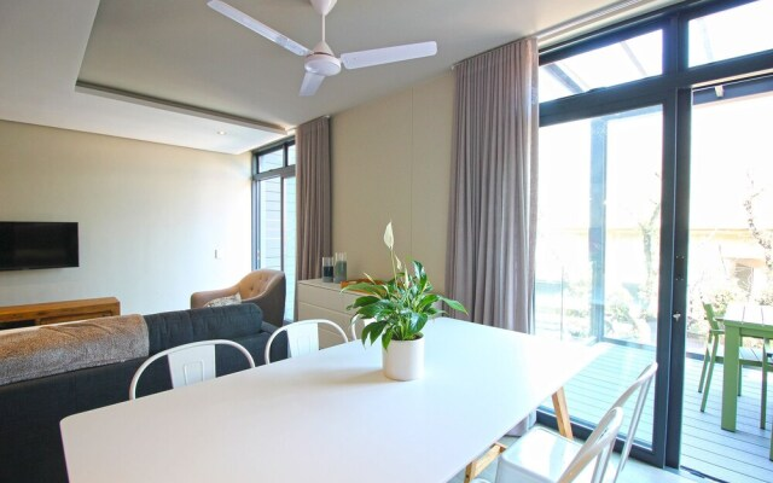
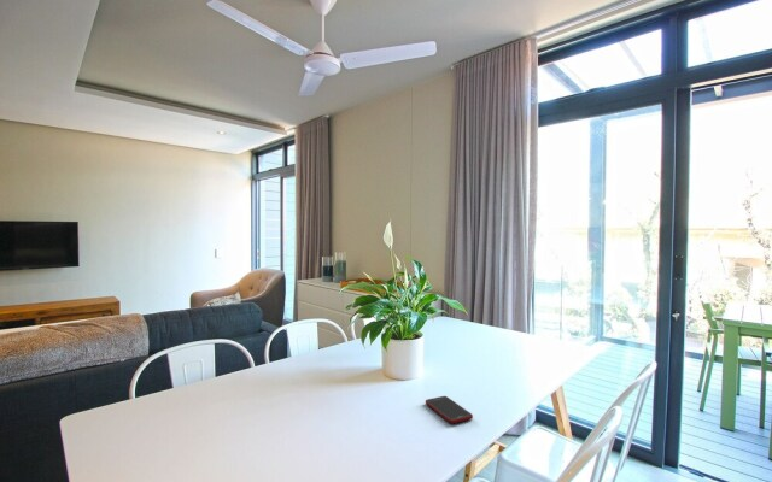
+ cell phone (448, 408)
